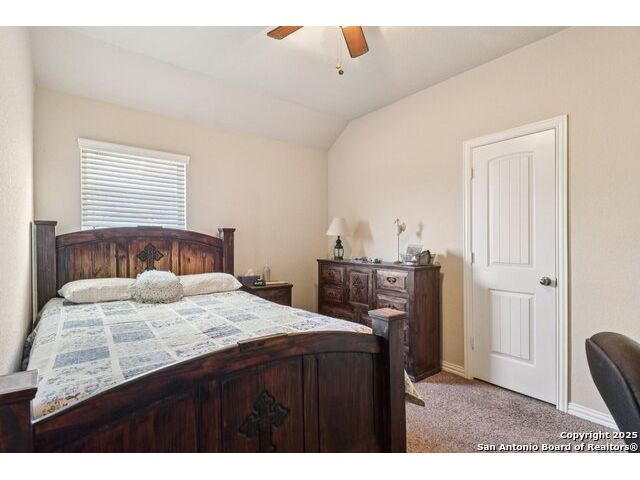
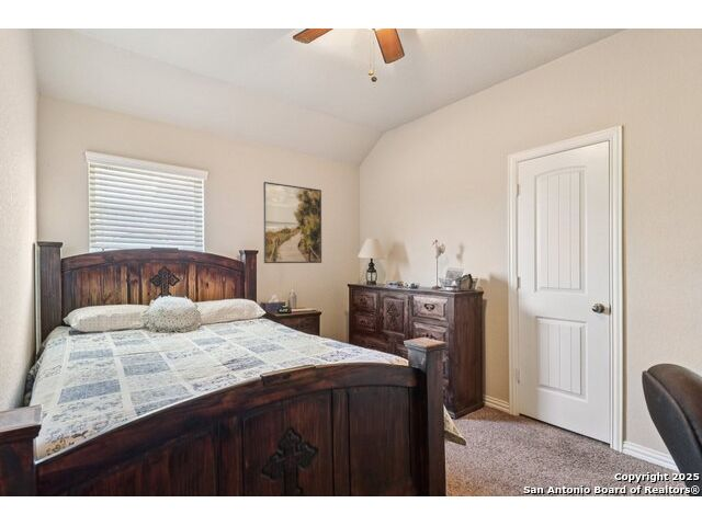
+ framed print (294, 225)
